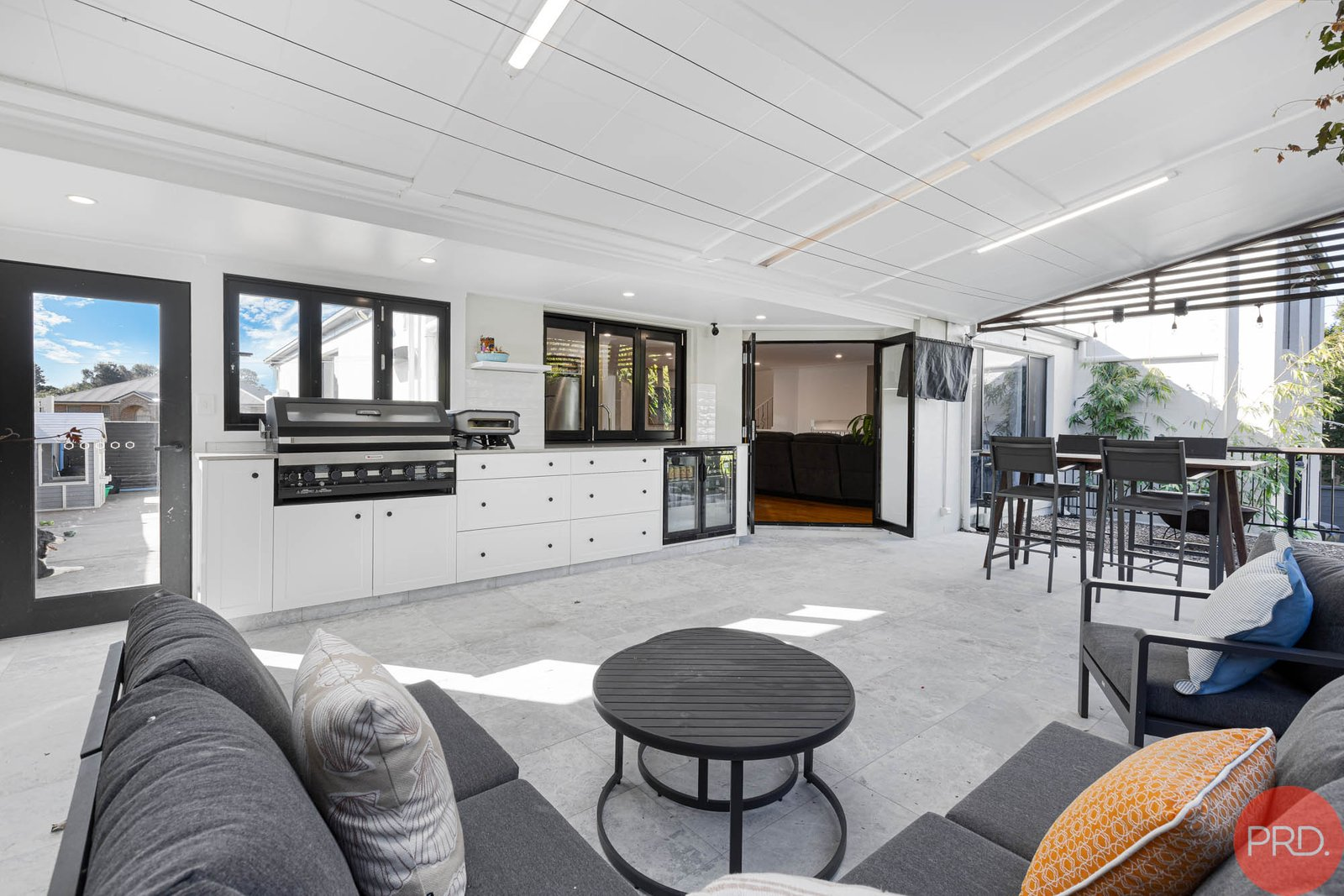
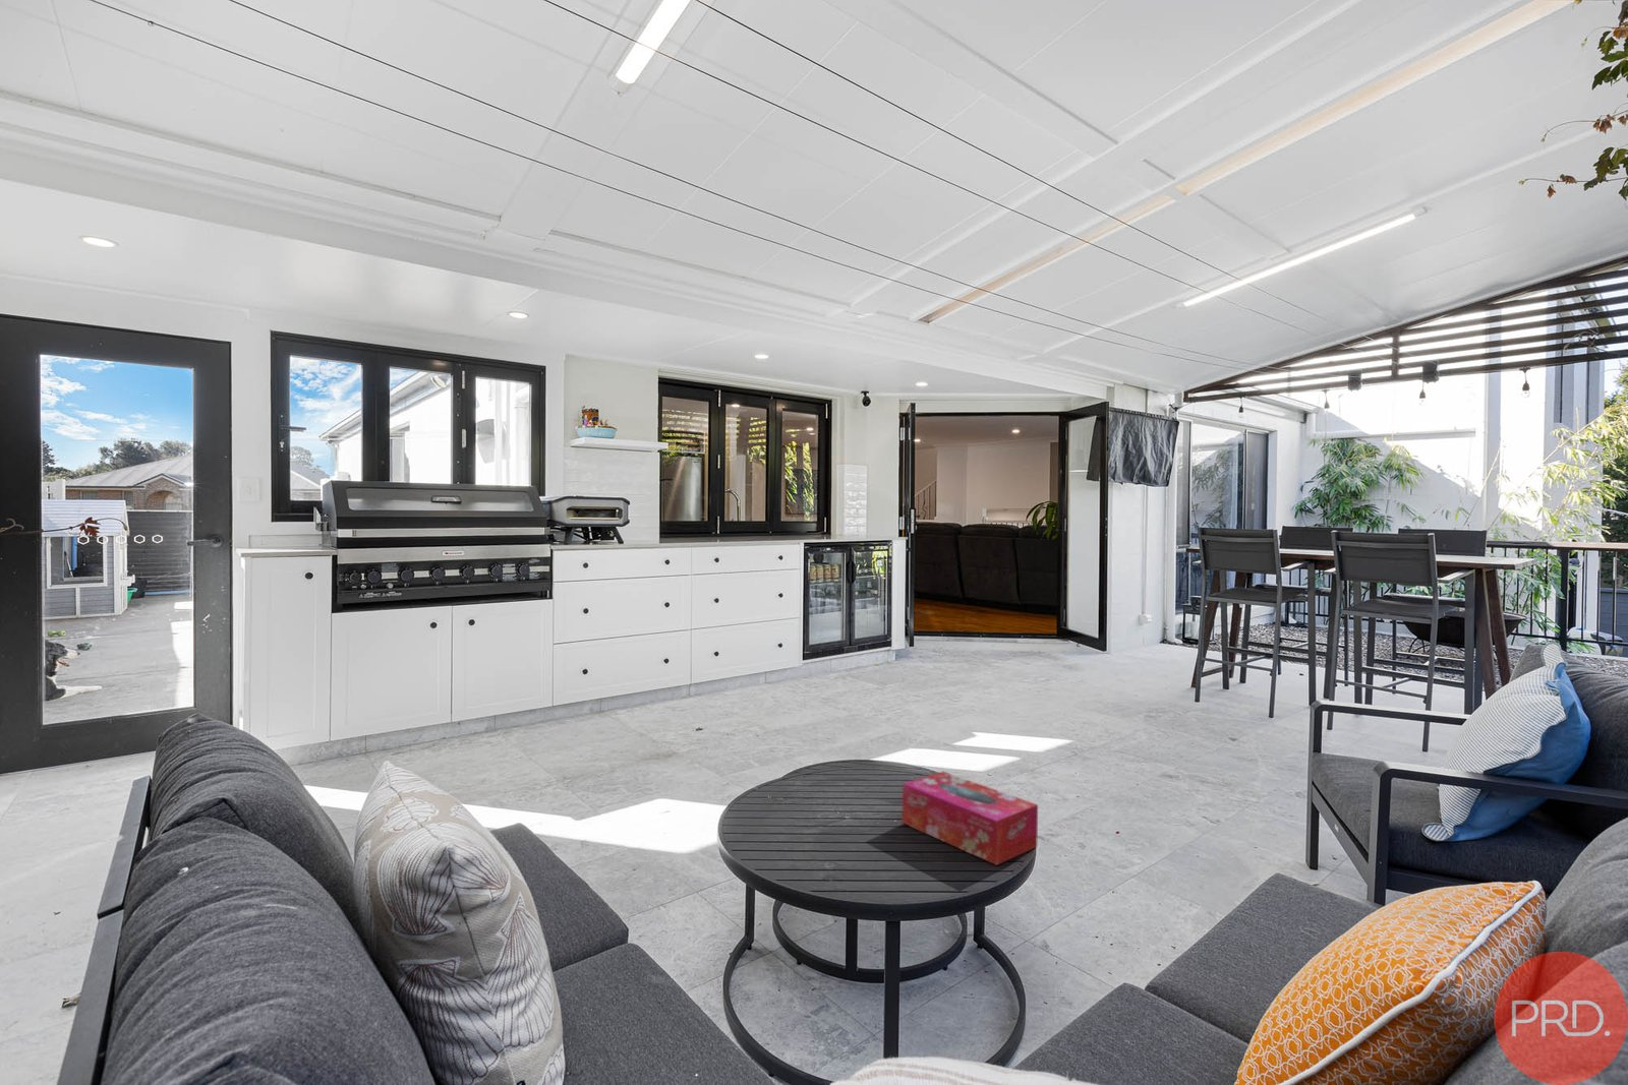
+ tissue box (967, 814)
